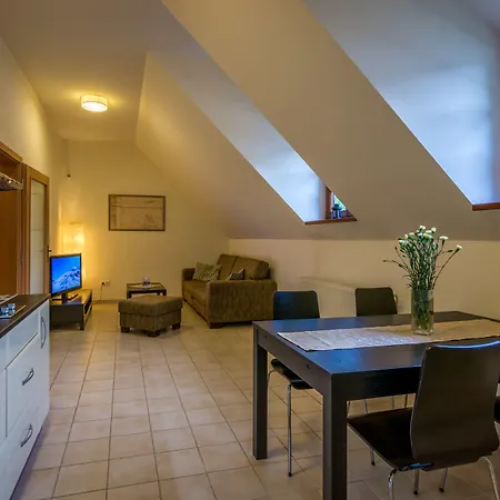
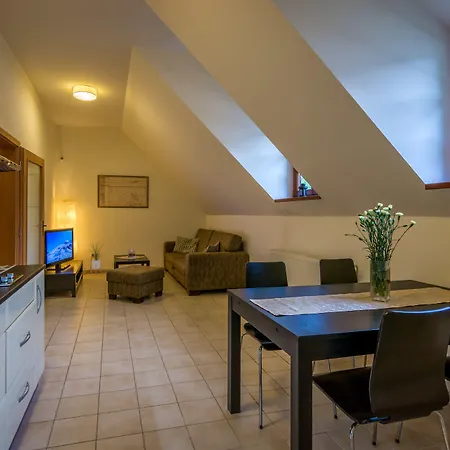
+ house plant (96, 256)
